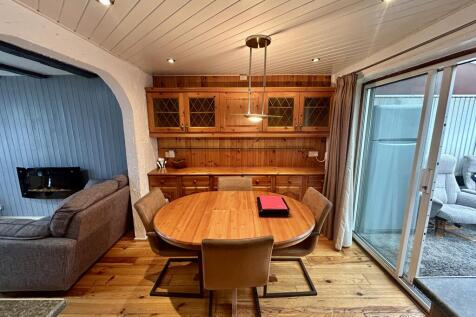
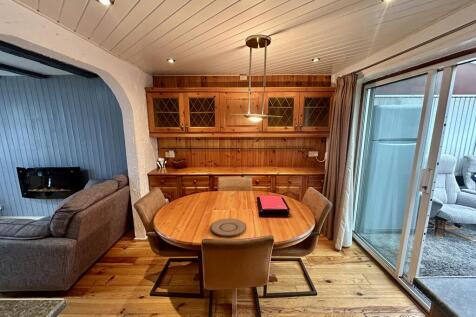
+ plate (228, 227)
